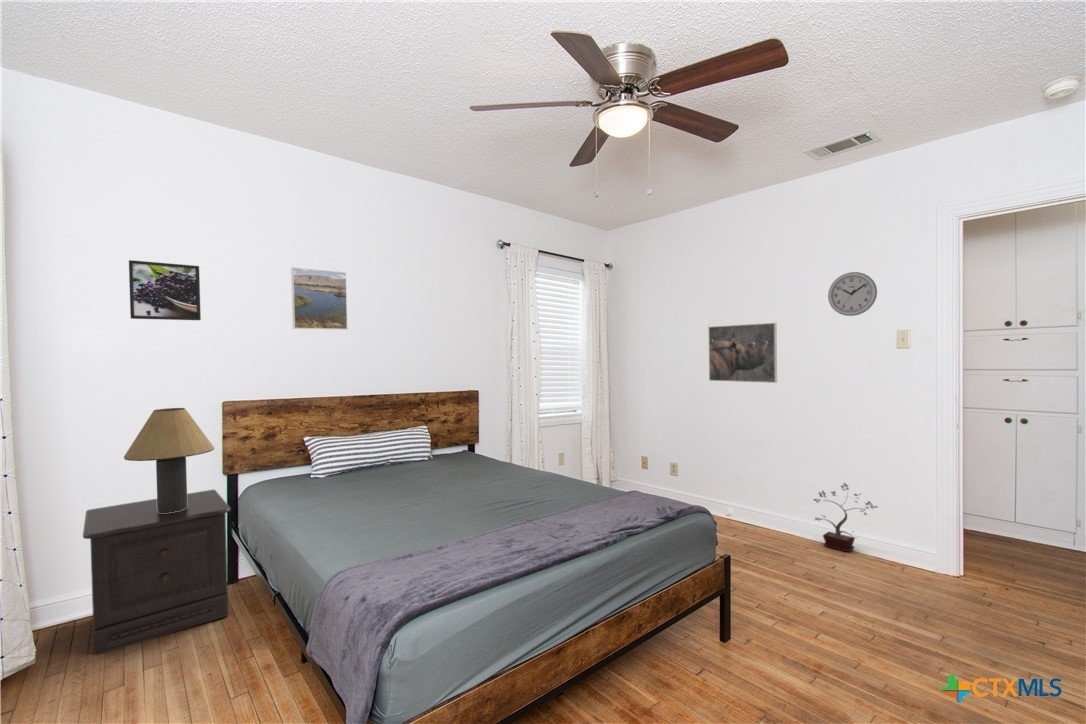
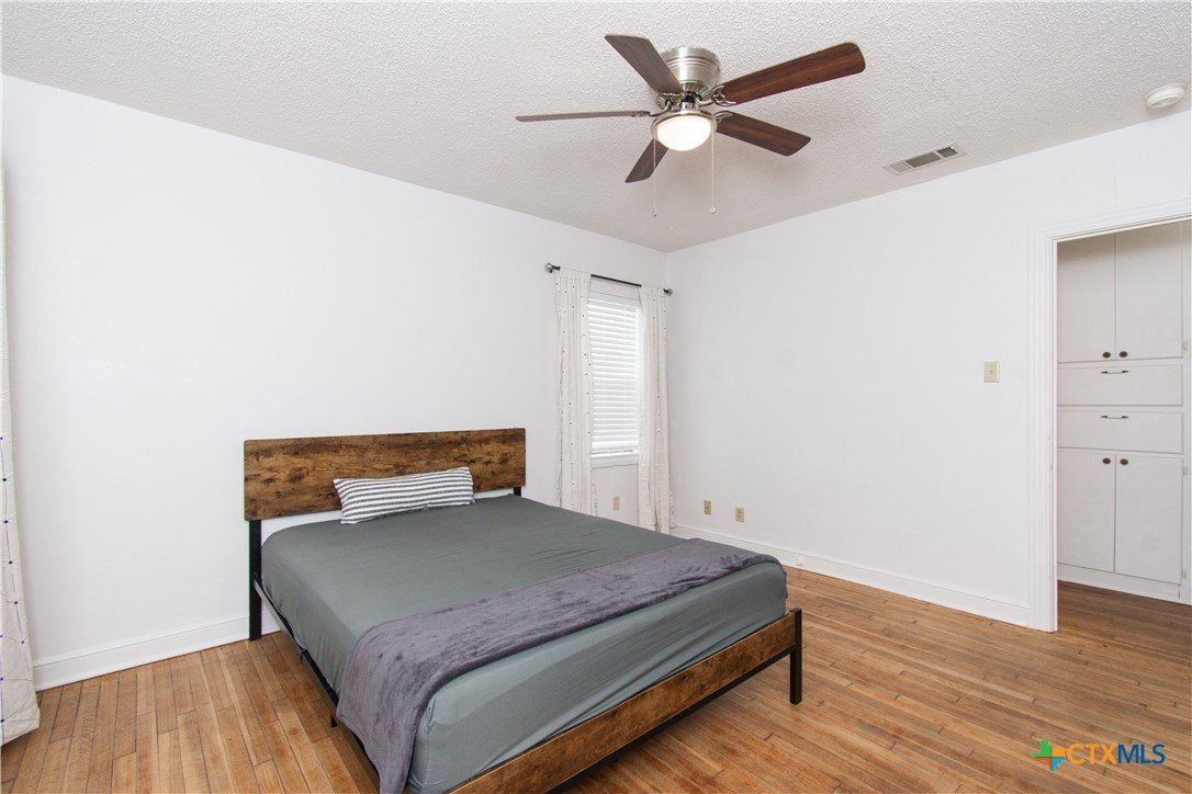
- potted plant (845, 517)
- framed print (741, 353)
- nightstand (160, 563)
- table lamp (171, 458)
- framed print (320, 299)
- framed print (166, 291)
- wall clock (851, 294)
